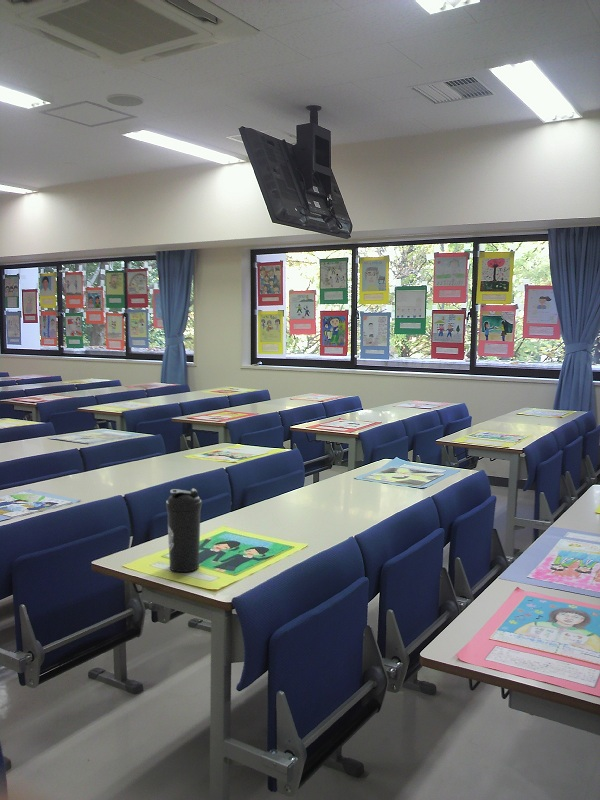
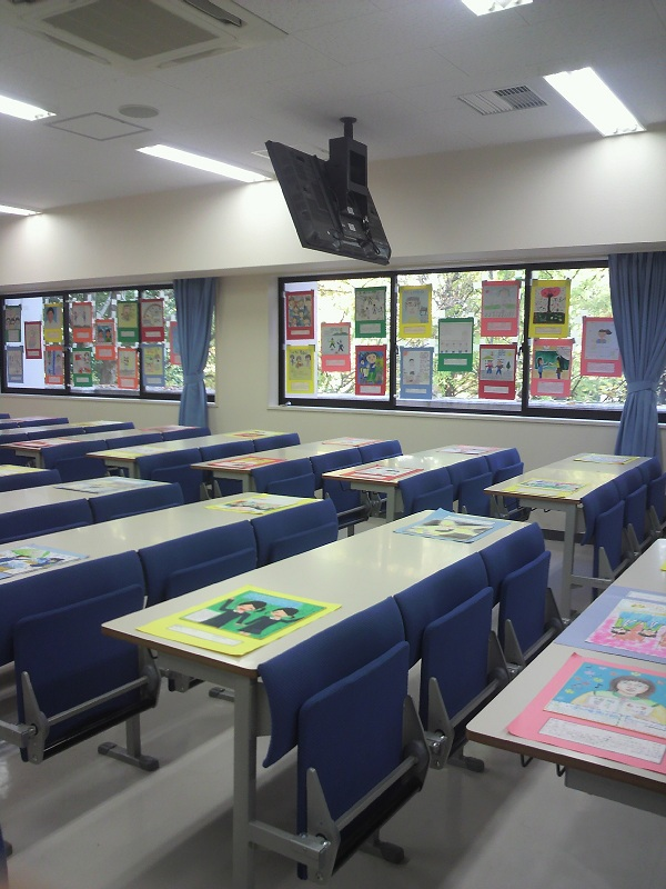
- water bottle (184, 528)
